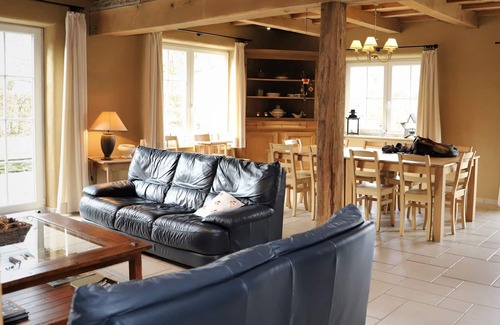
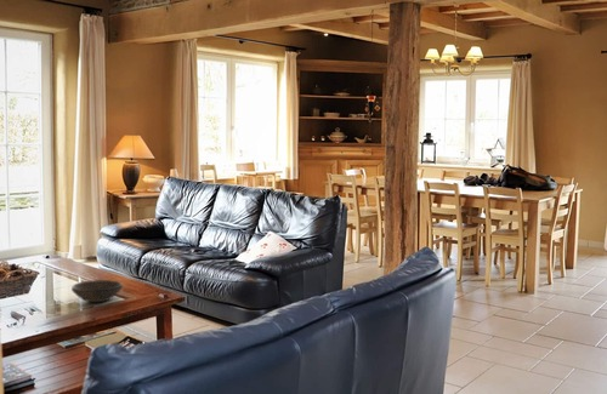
+ bowl (97, 292)
